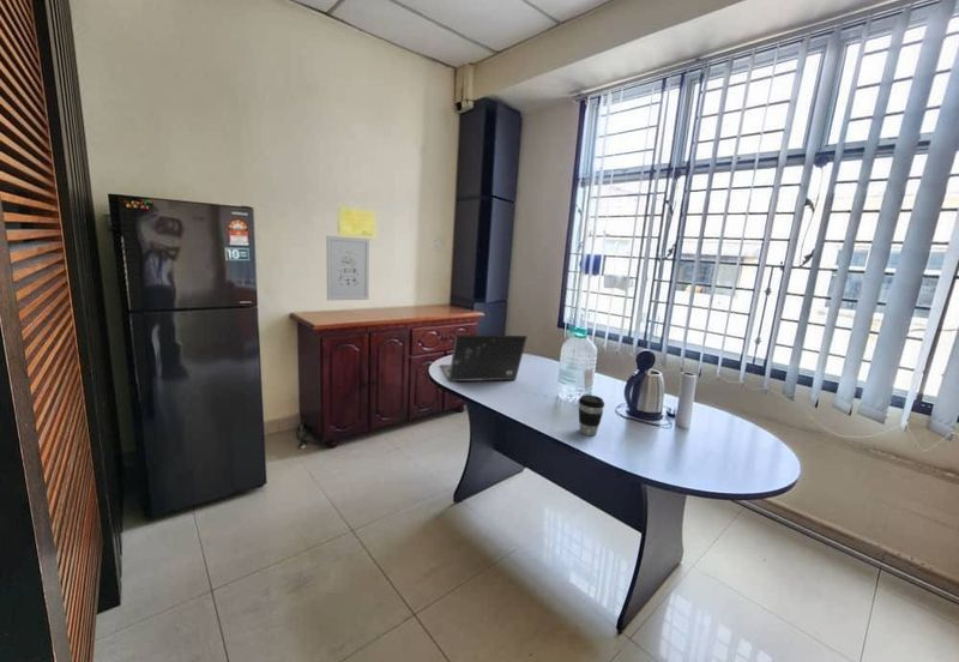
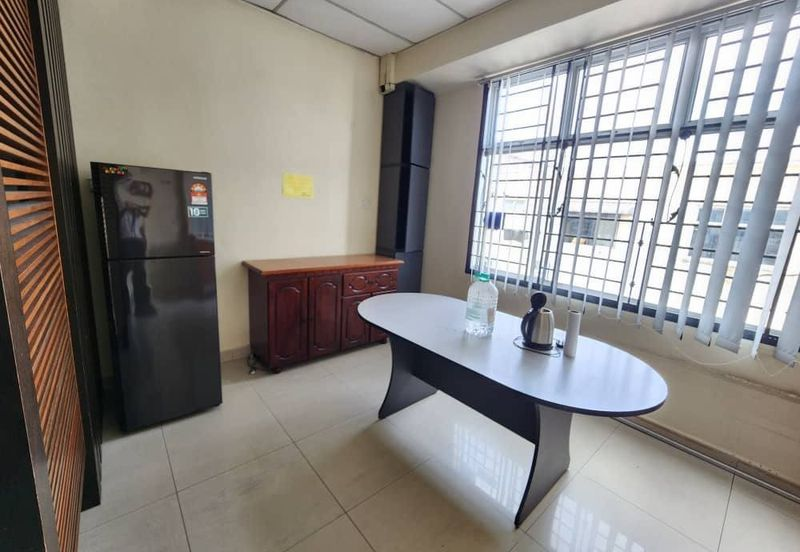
- laptop (480, 351)
- wall art (348, 269)
- coffee cup (590, 415)
